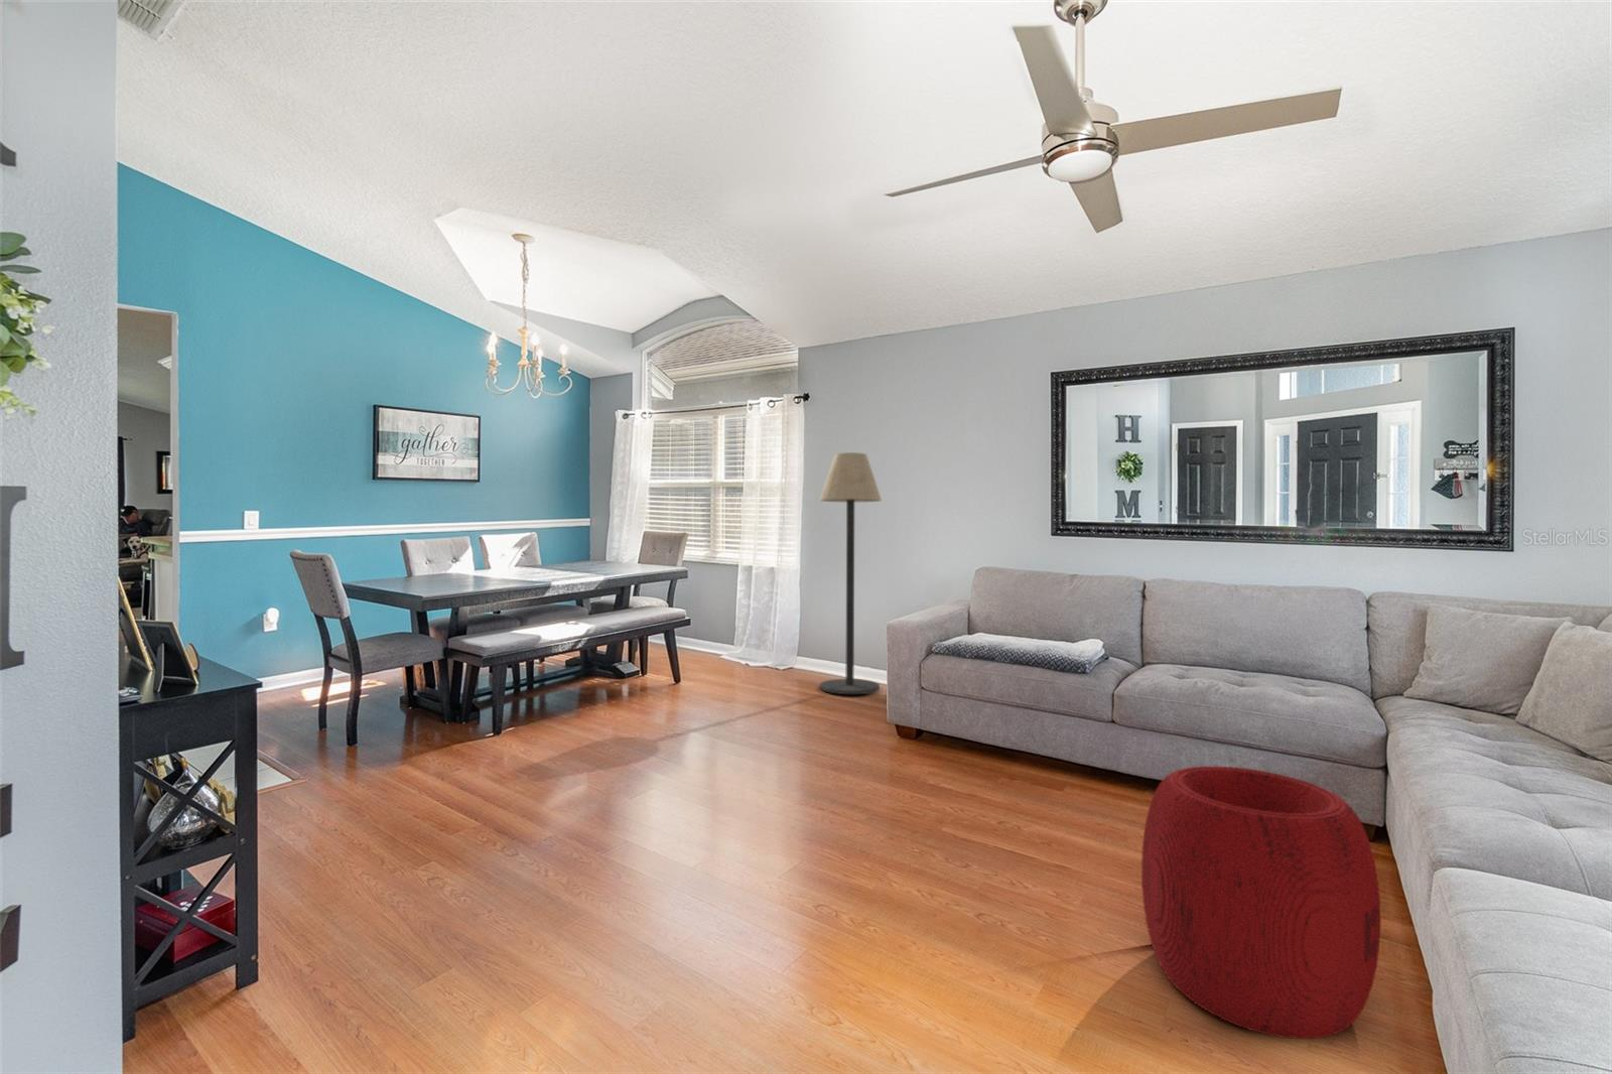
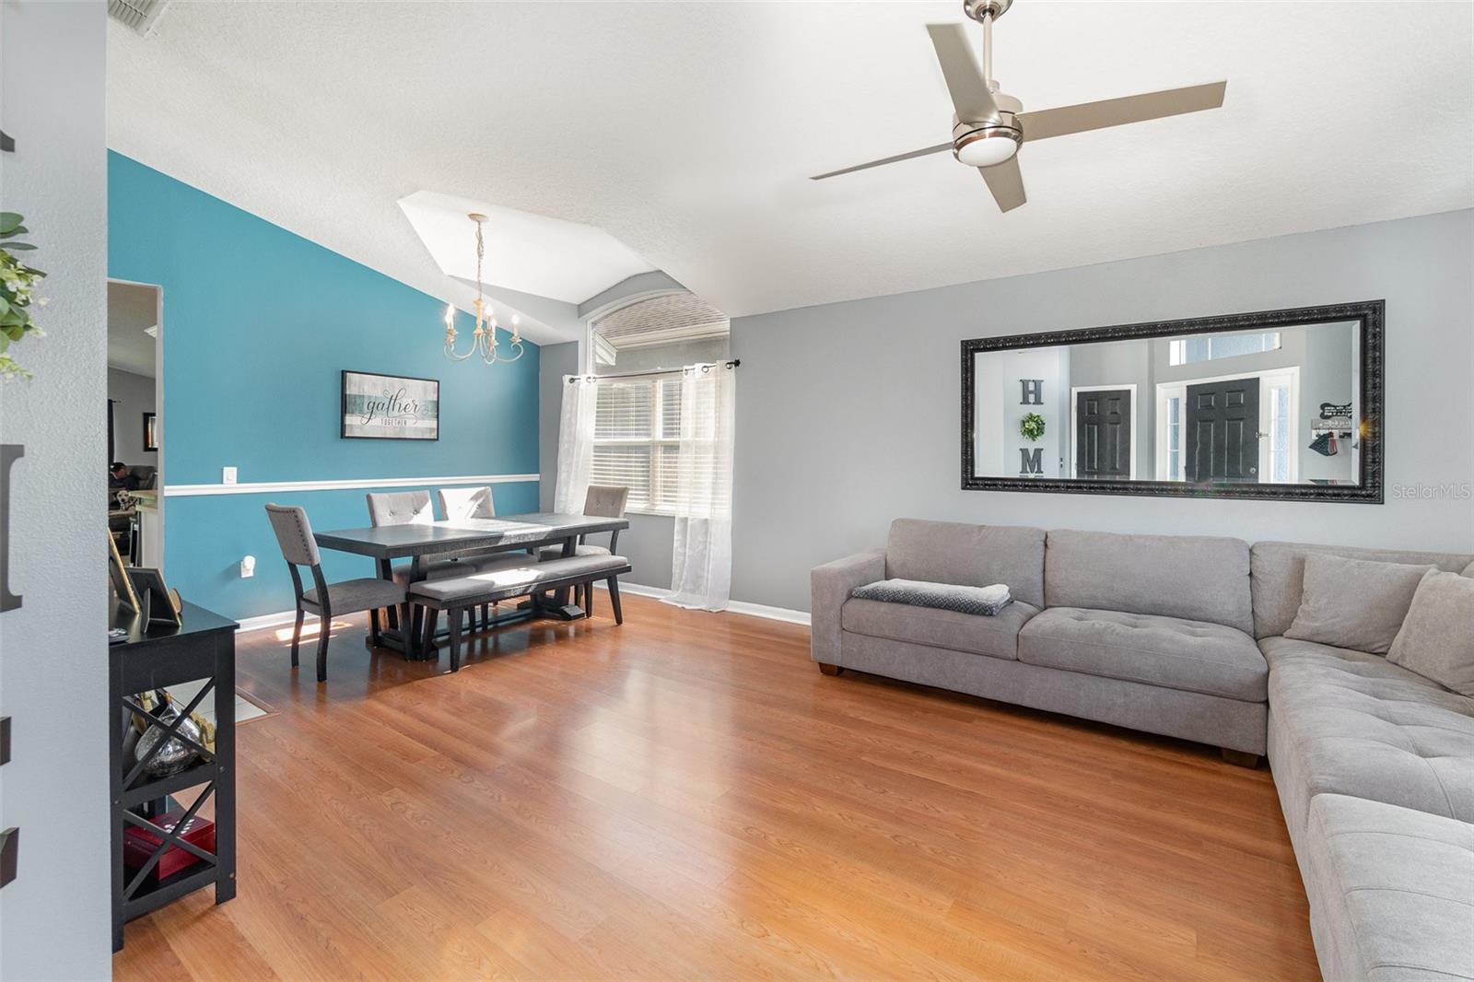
- floor lamp (850, 571)
- pouf (1251, 888)
